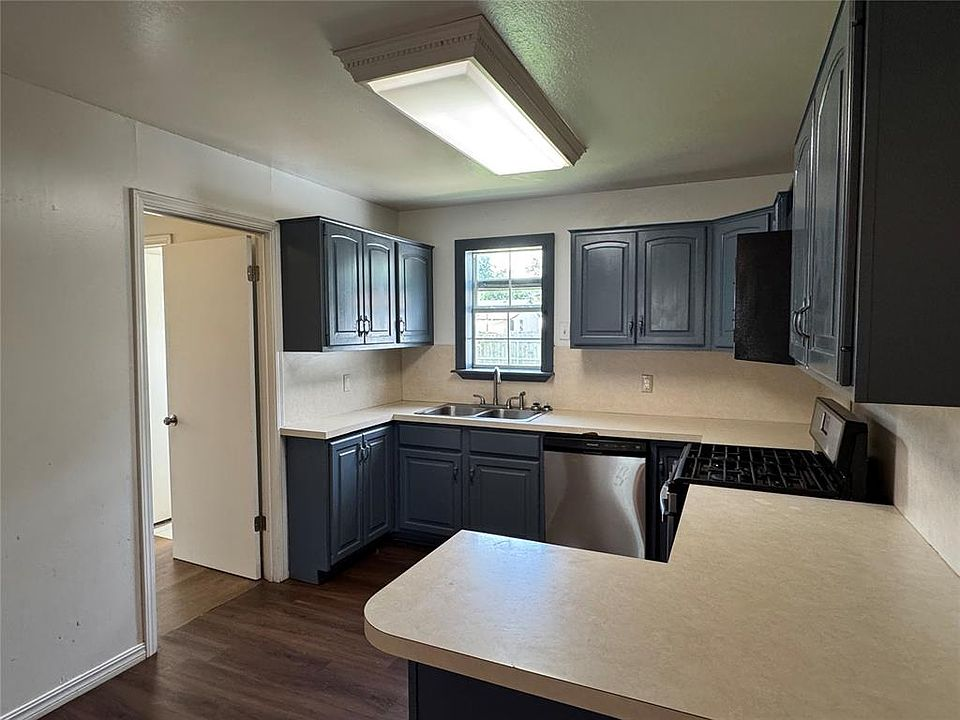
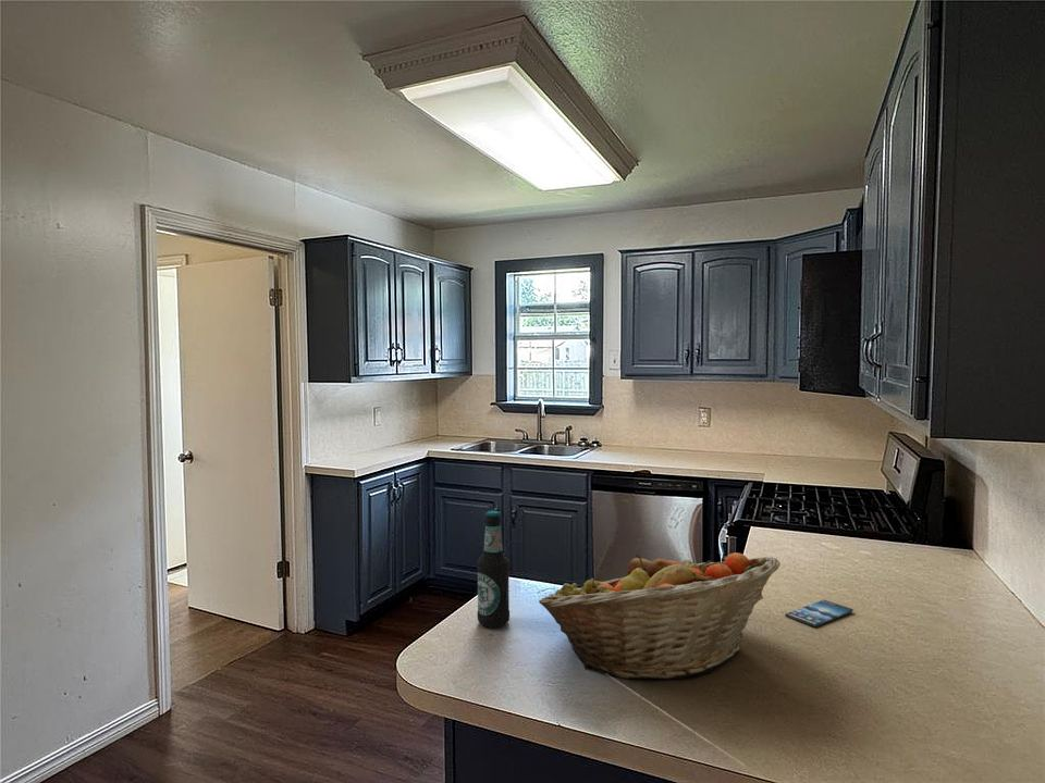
+ smartphone (819, 612)
+ fruit basket (660, 599)
+ bottle (493, 567)
